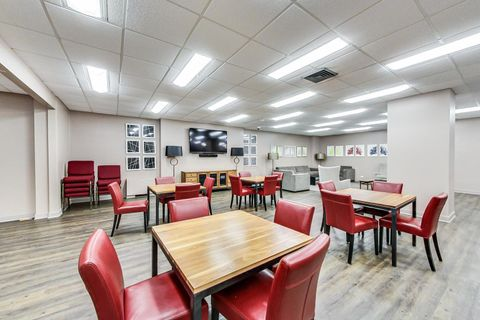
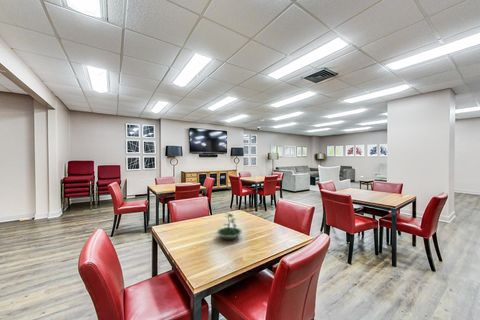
+ terrarium (228, 217)
